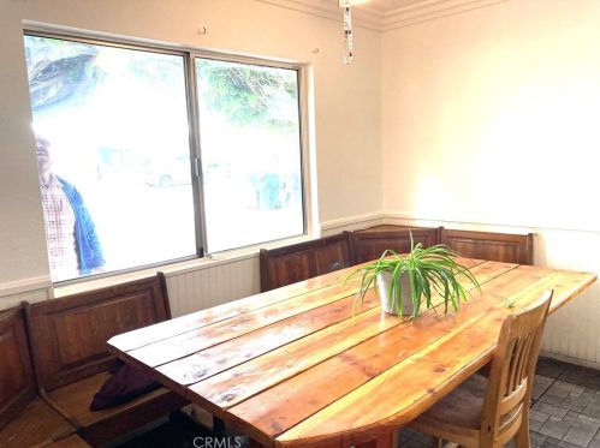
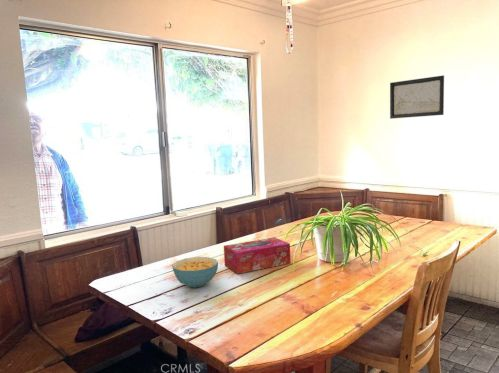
+ wall art (415, 98)
+ tissue box (257, 254)
+ cereal bowl (195, 274)
